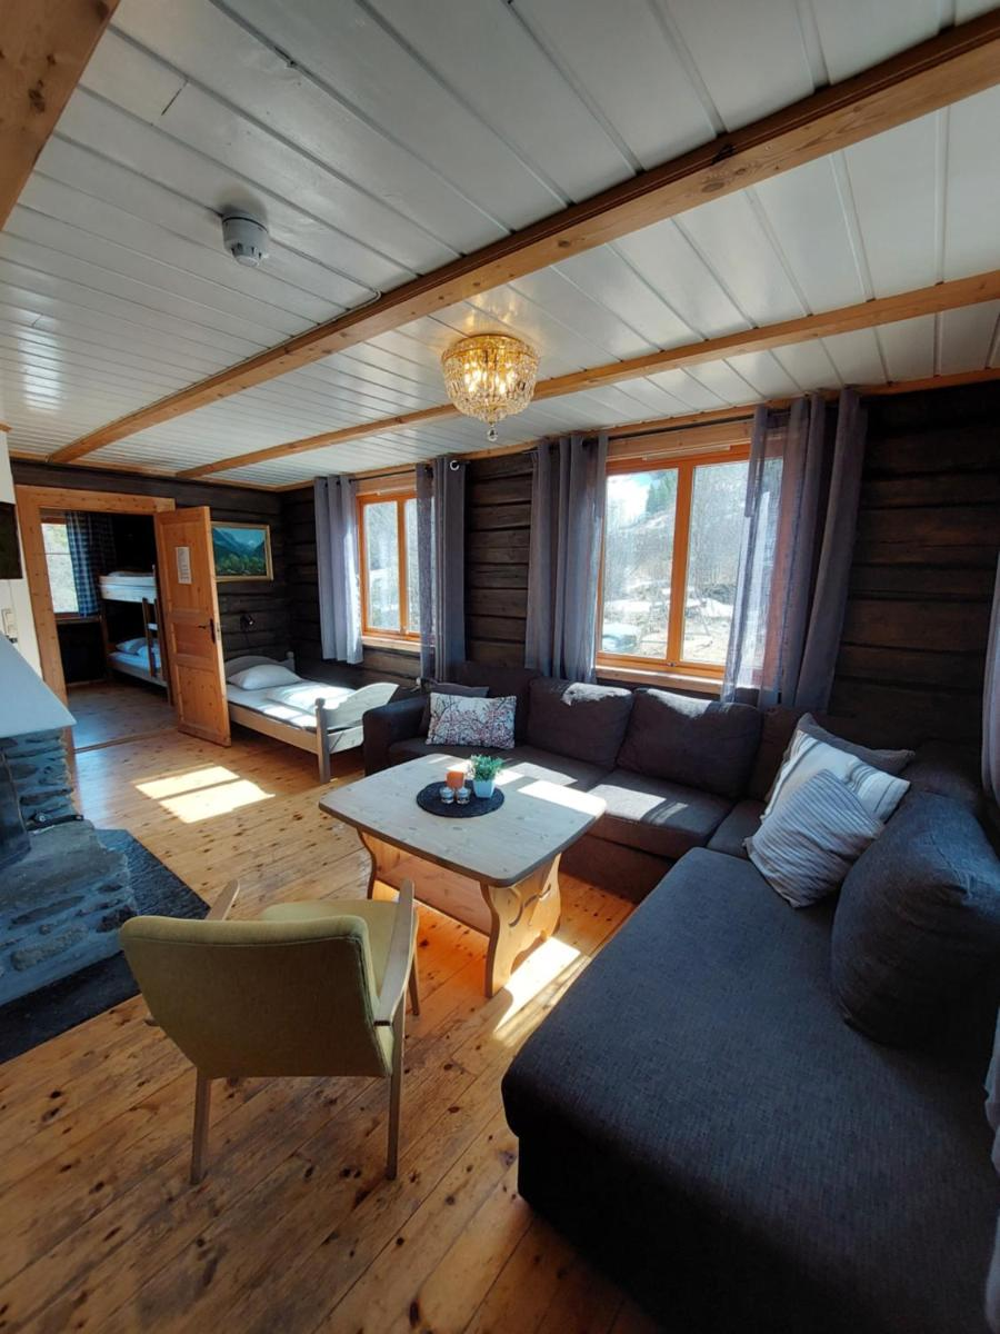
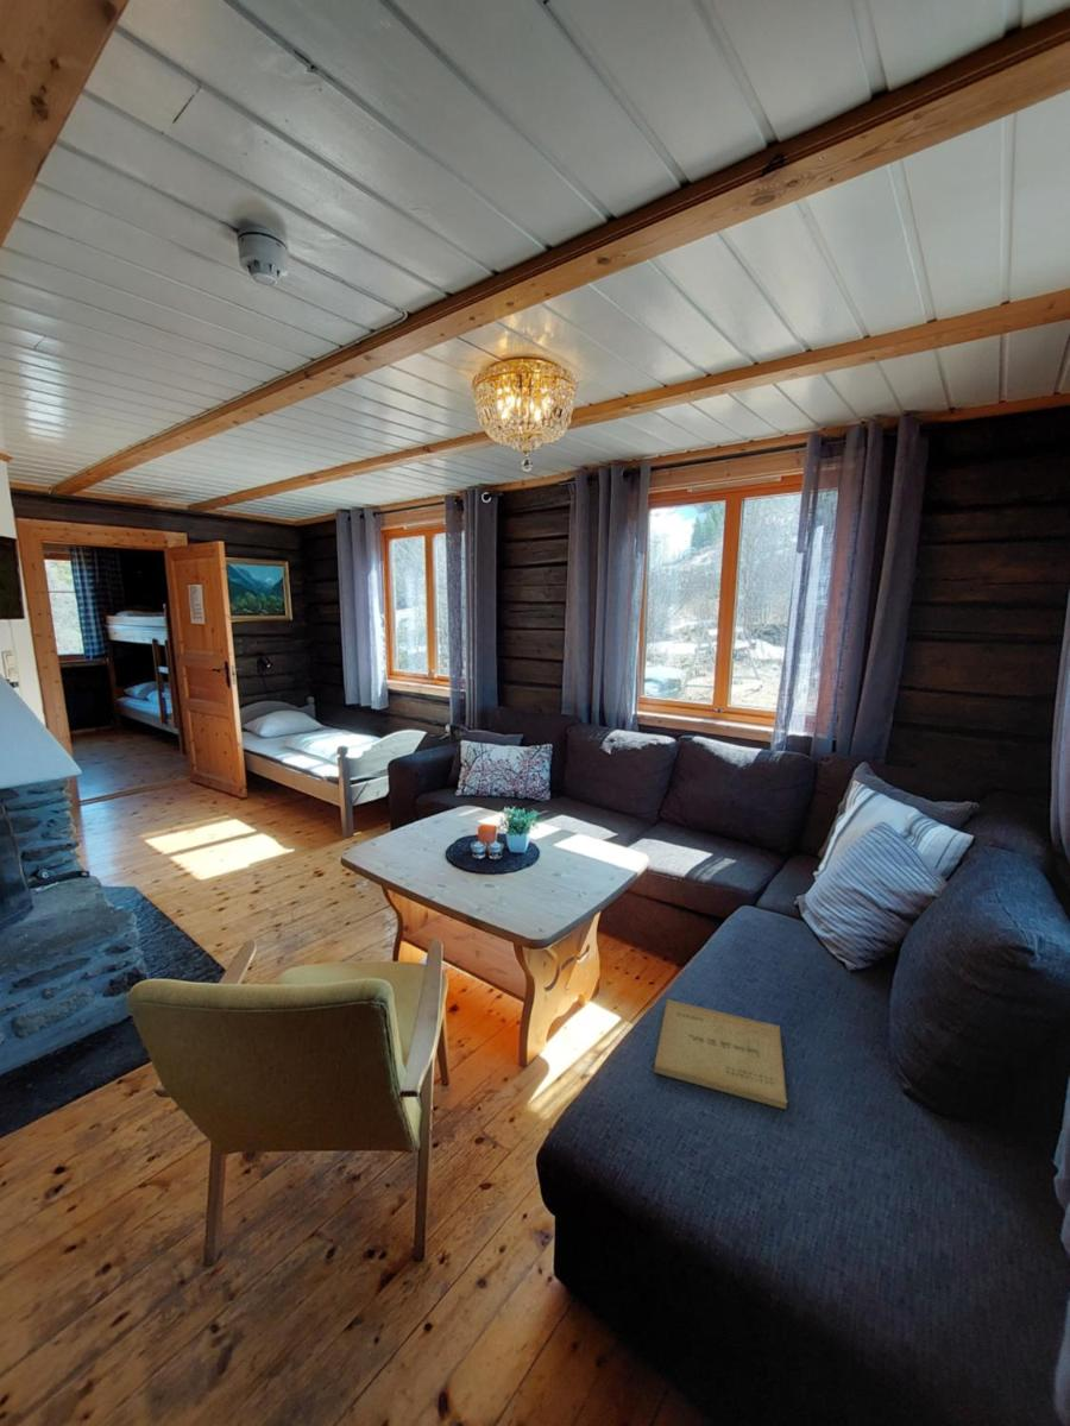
+ book (719, 1048)
